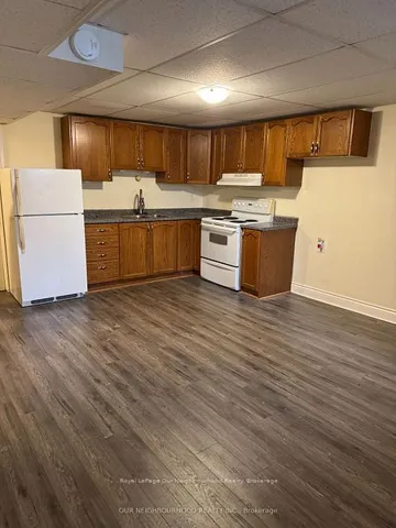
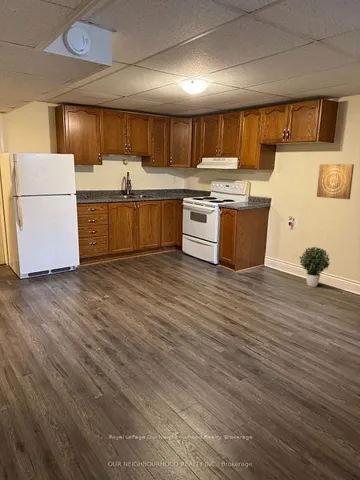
+ potted plant (314, 266)
+ wall art (334, 181)
